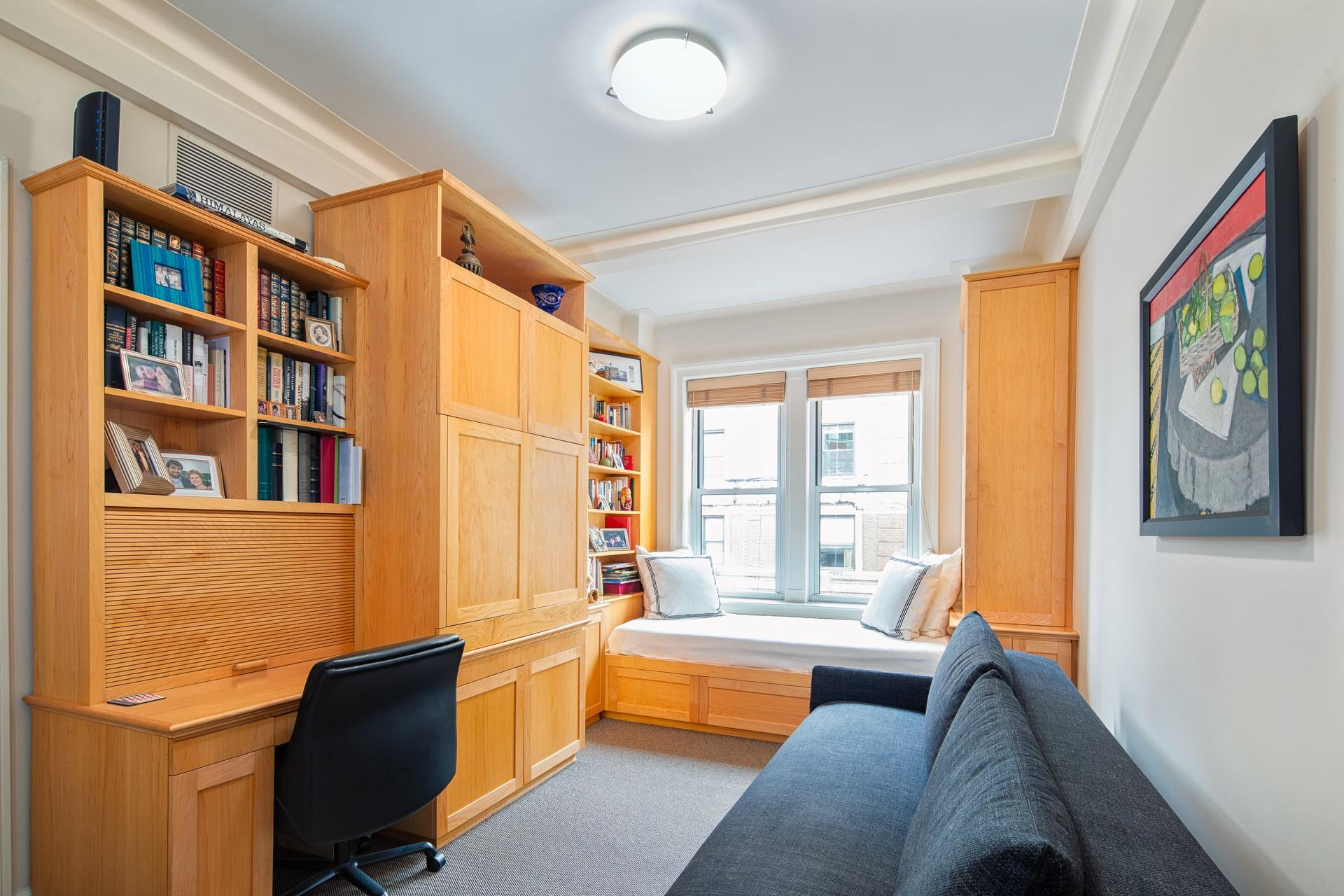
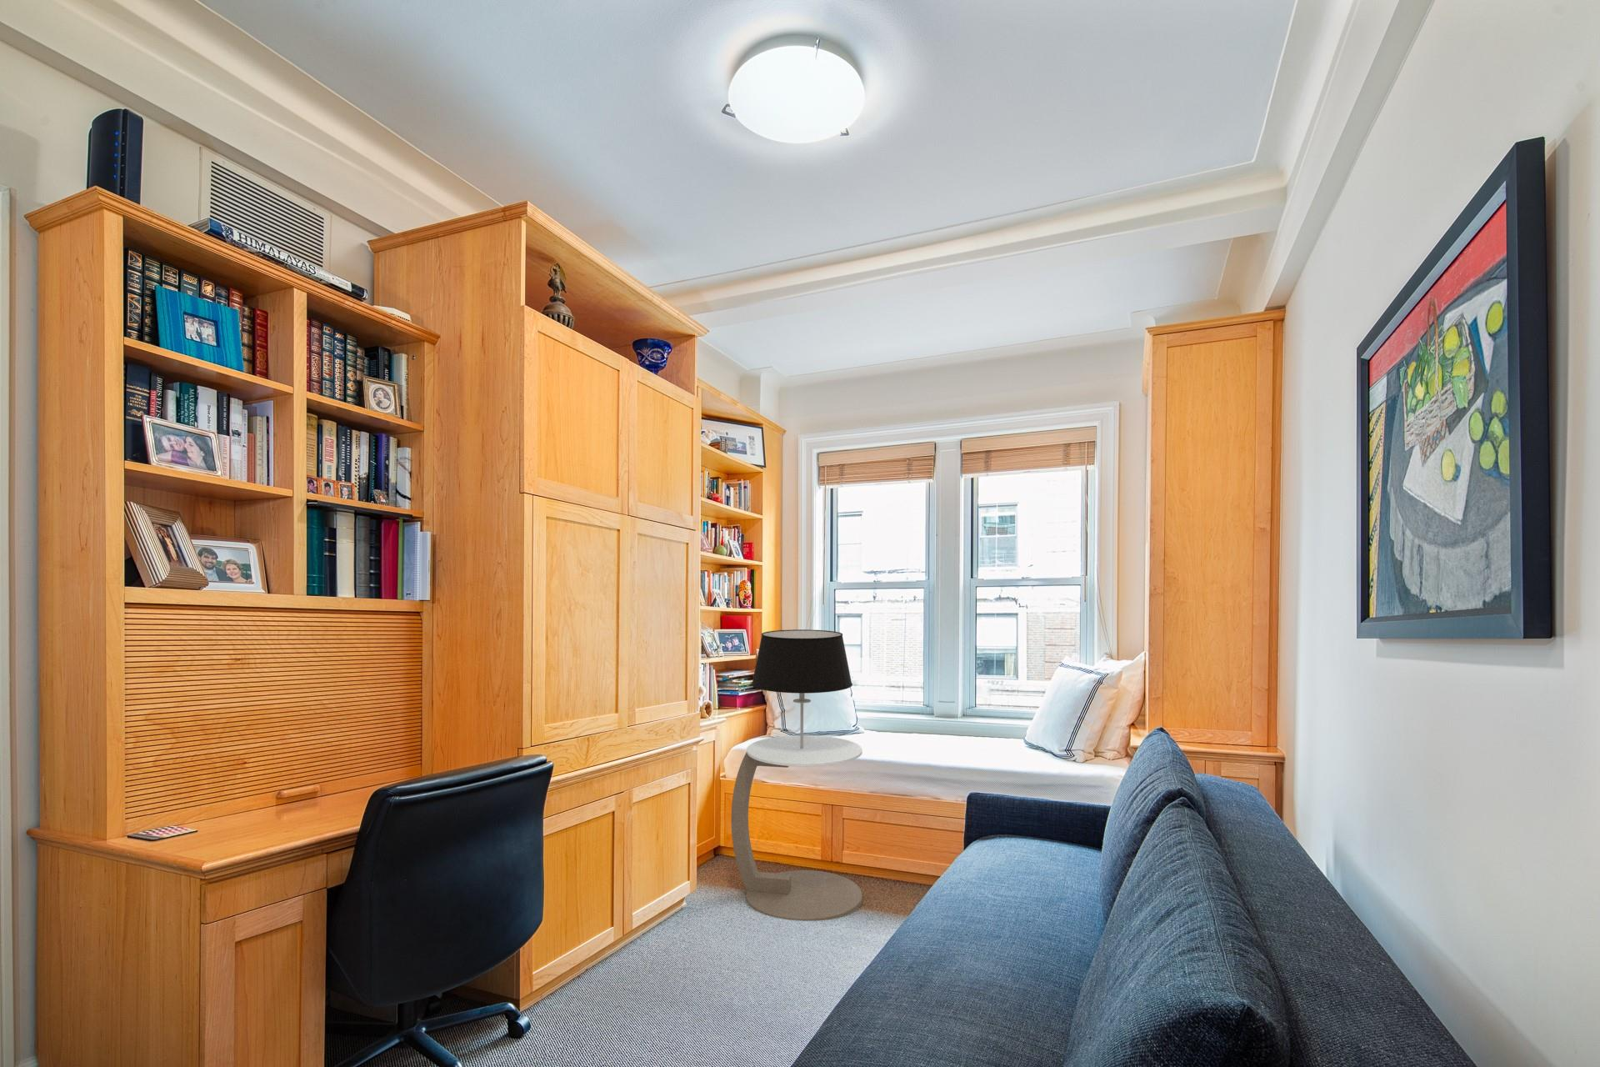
+ side table (795, 871)
+ table lamp (801, 691)
